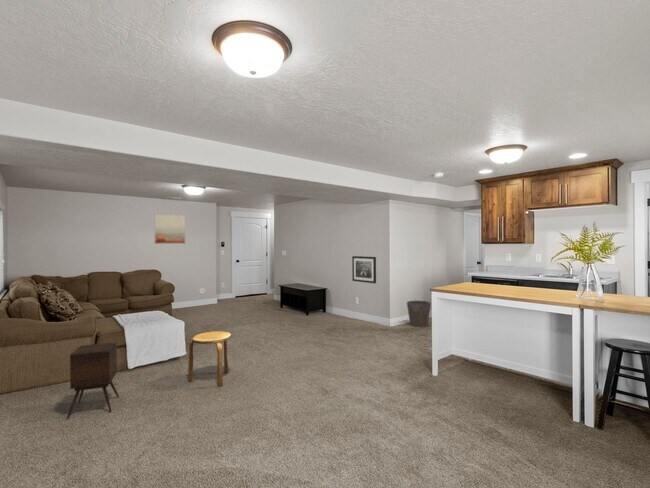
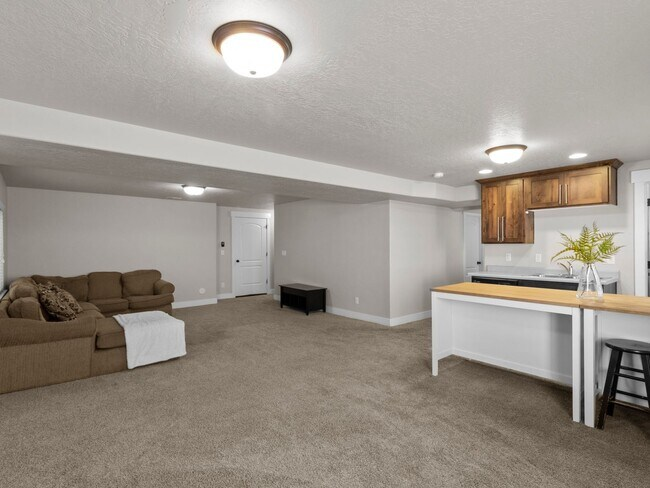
- wall art (170, 229)
- side table (94, 377)
- stool (217, 358)
- wall art (363, 269)
- waste bin (418, 313)
